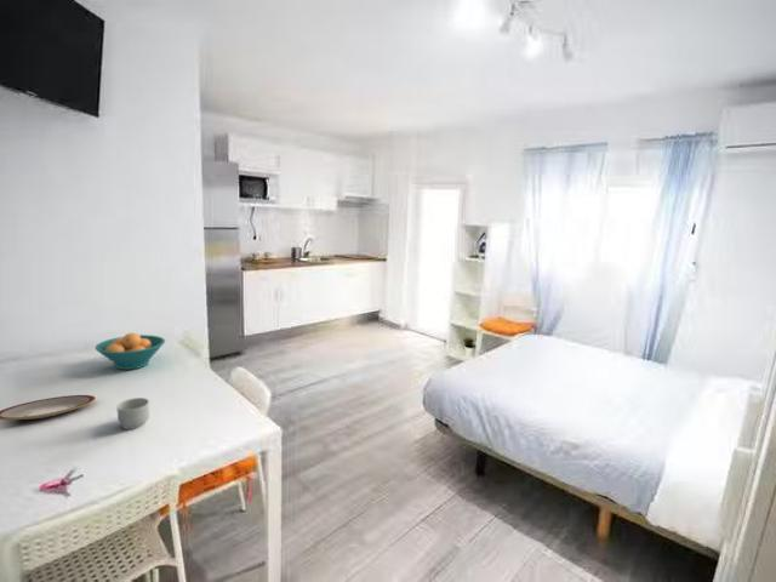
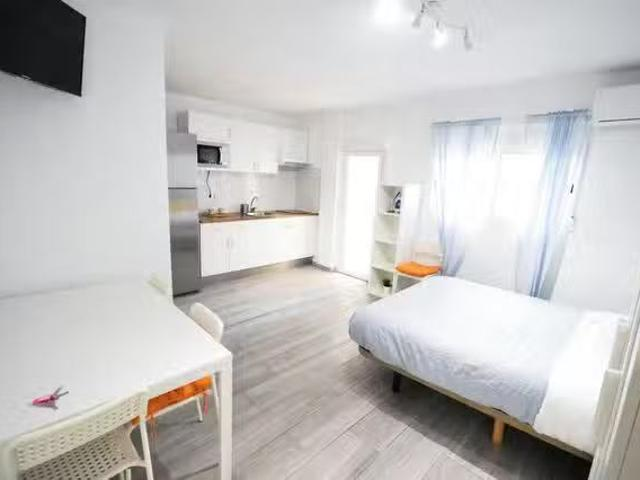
- fruit bowl (131, 349)
- plate (47, 409)
- mug (133, 412)
